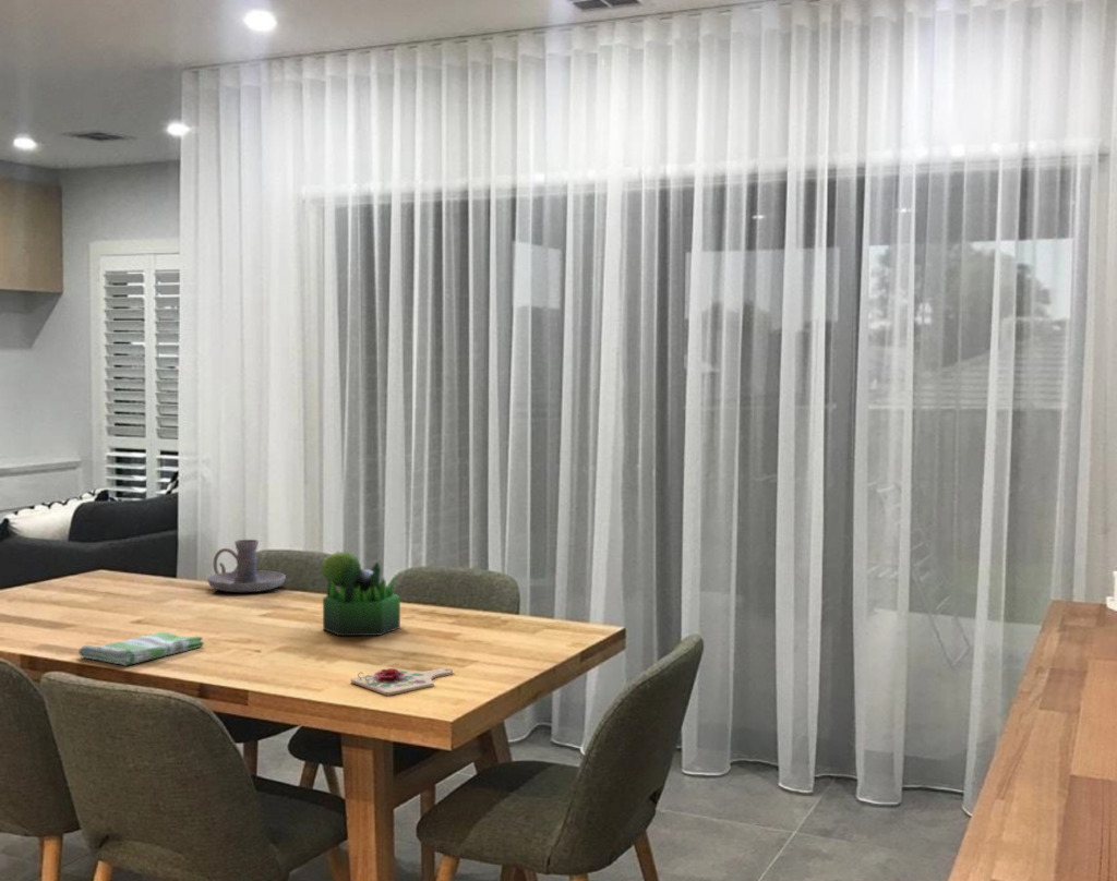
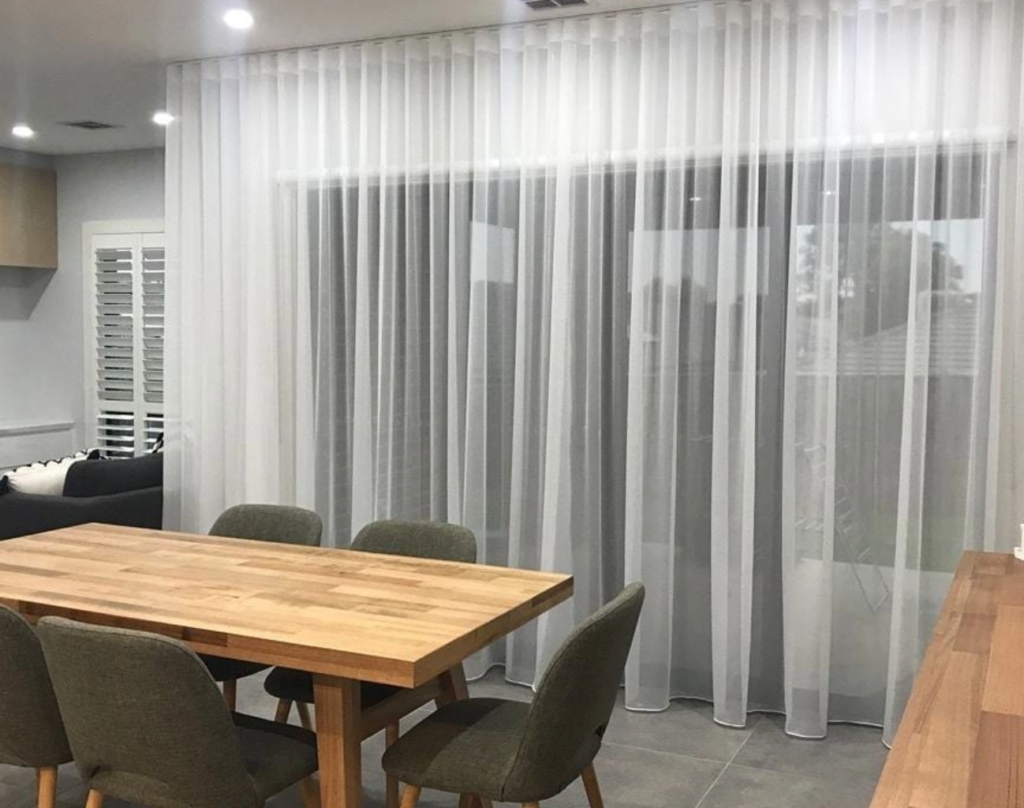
- candle holder (241, 565)
- dish towel (142, 644)
- plant (360, 590)
- cutting board (410, 674)
